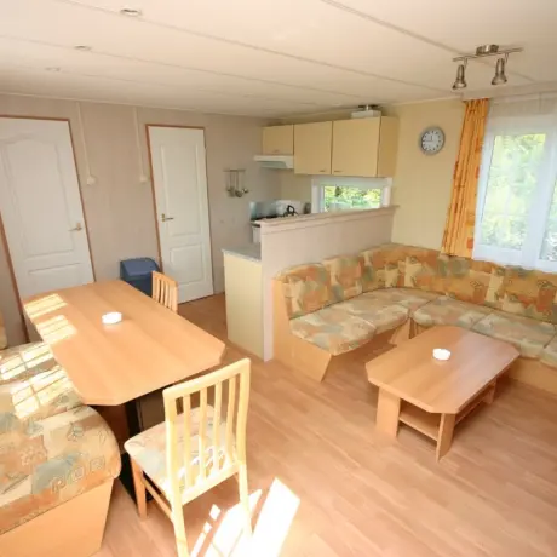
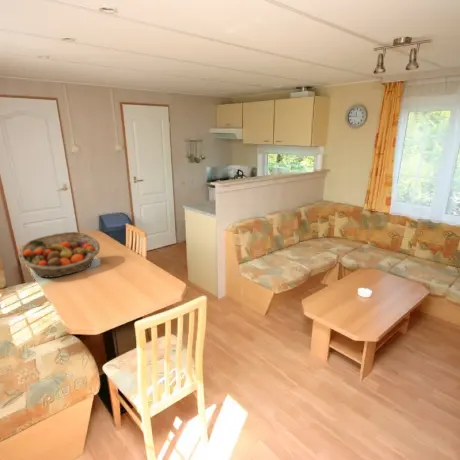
+ fruit basket (62, 253)
